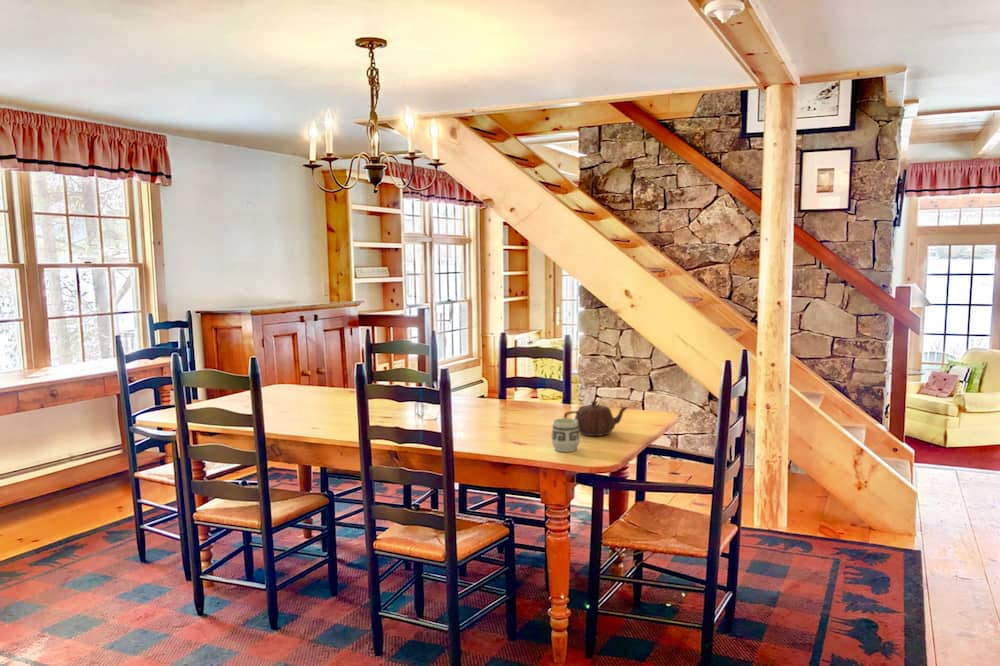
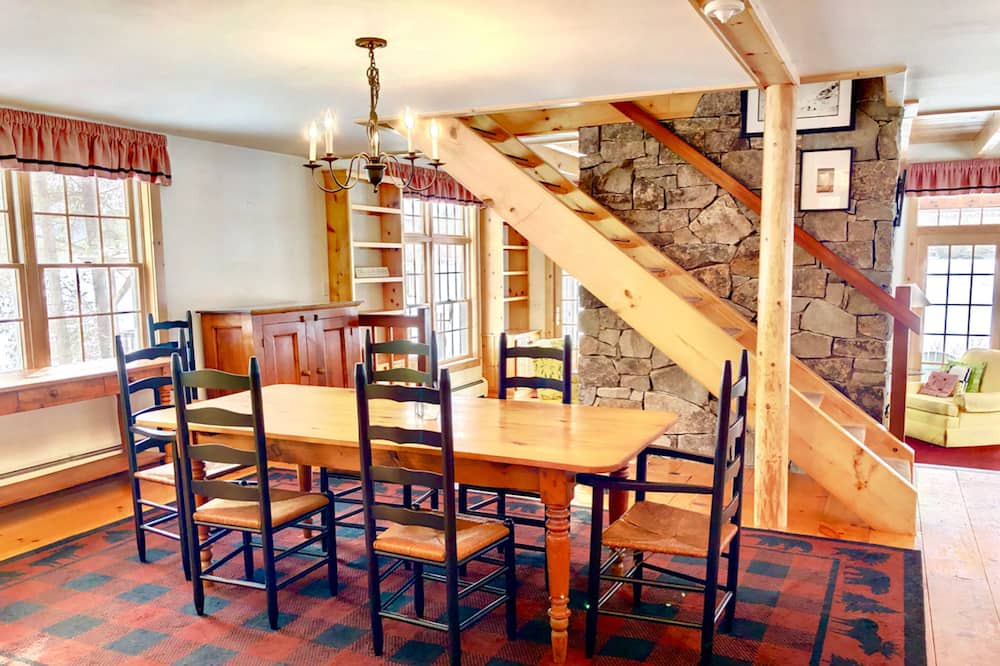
- teapot (596, 417)
- cup (565, 435)
